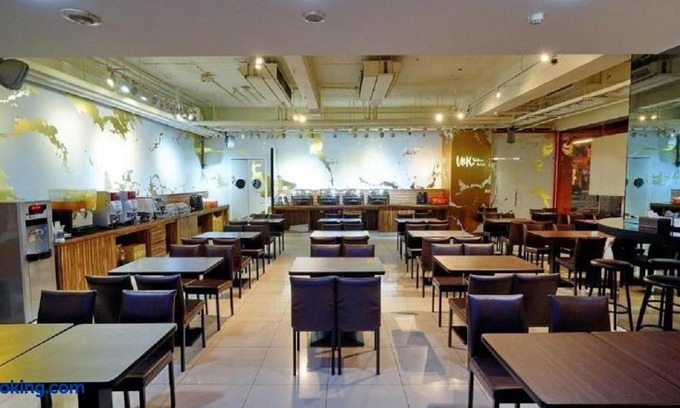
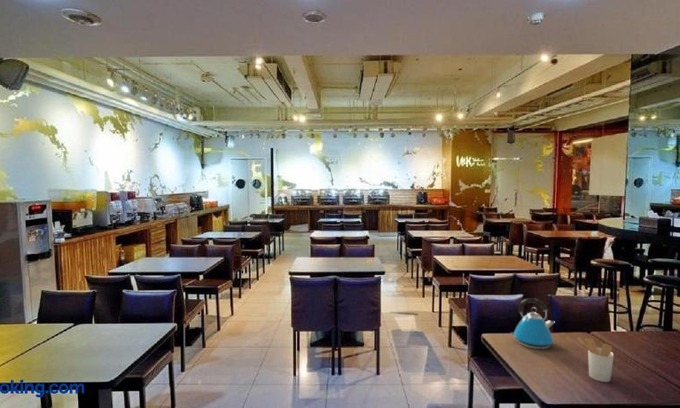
+ utensil holder (594, 358)
+ kettle (532, 320)
